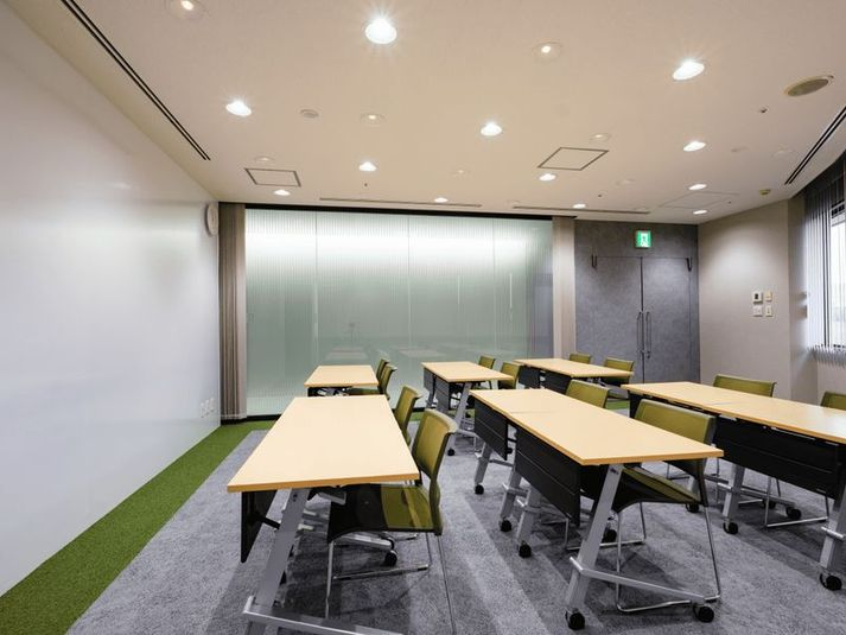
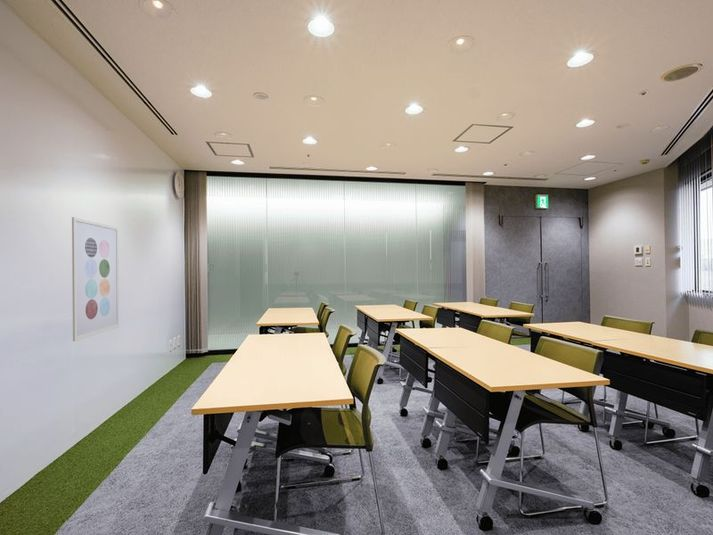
+ wall art (98, 278)
